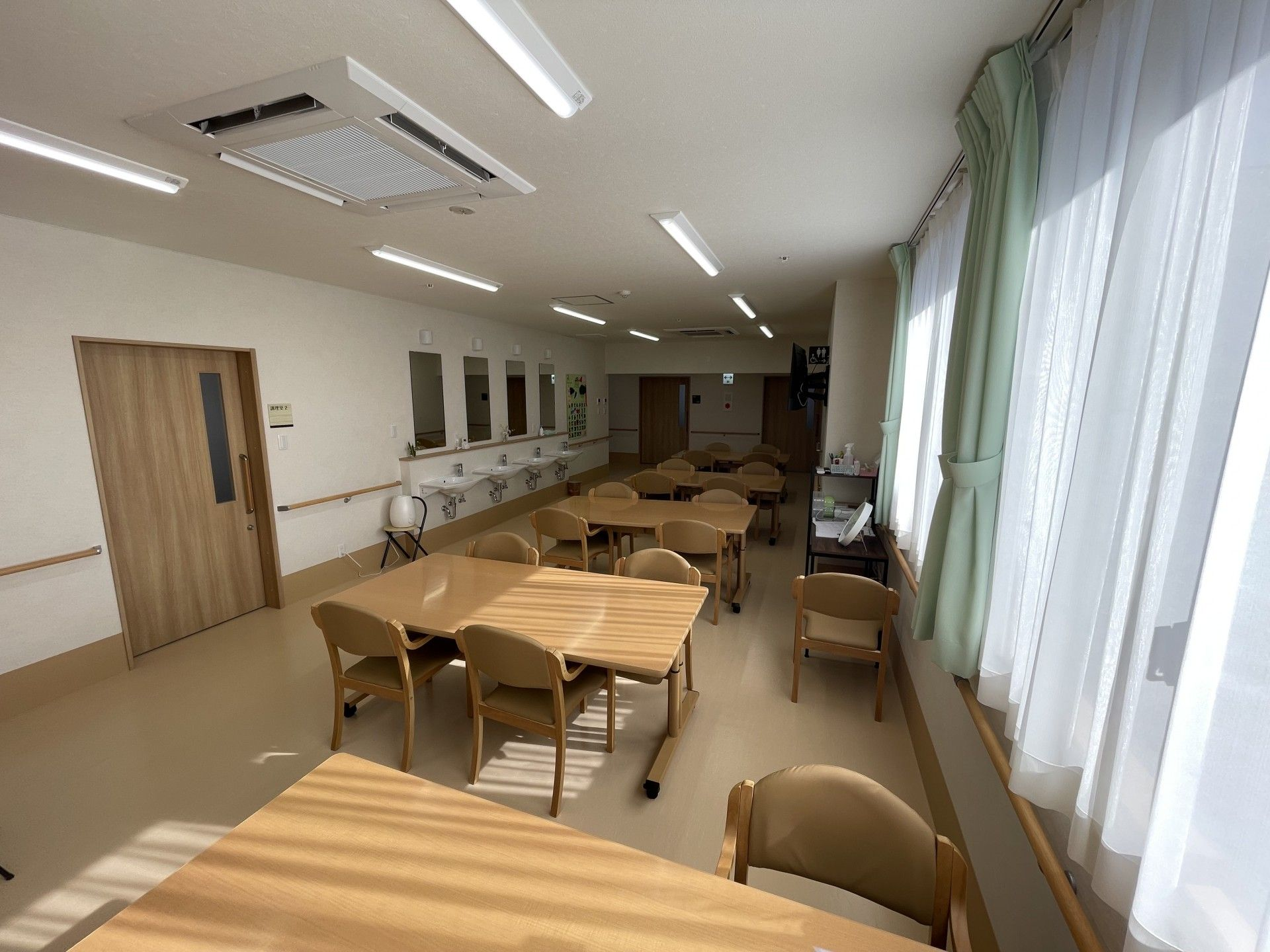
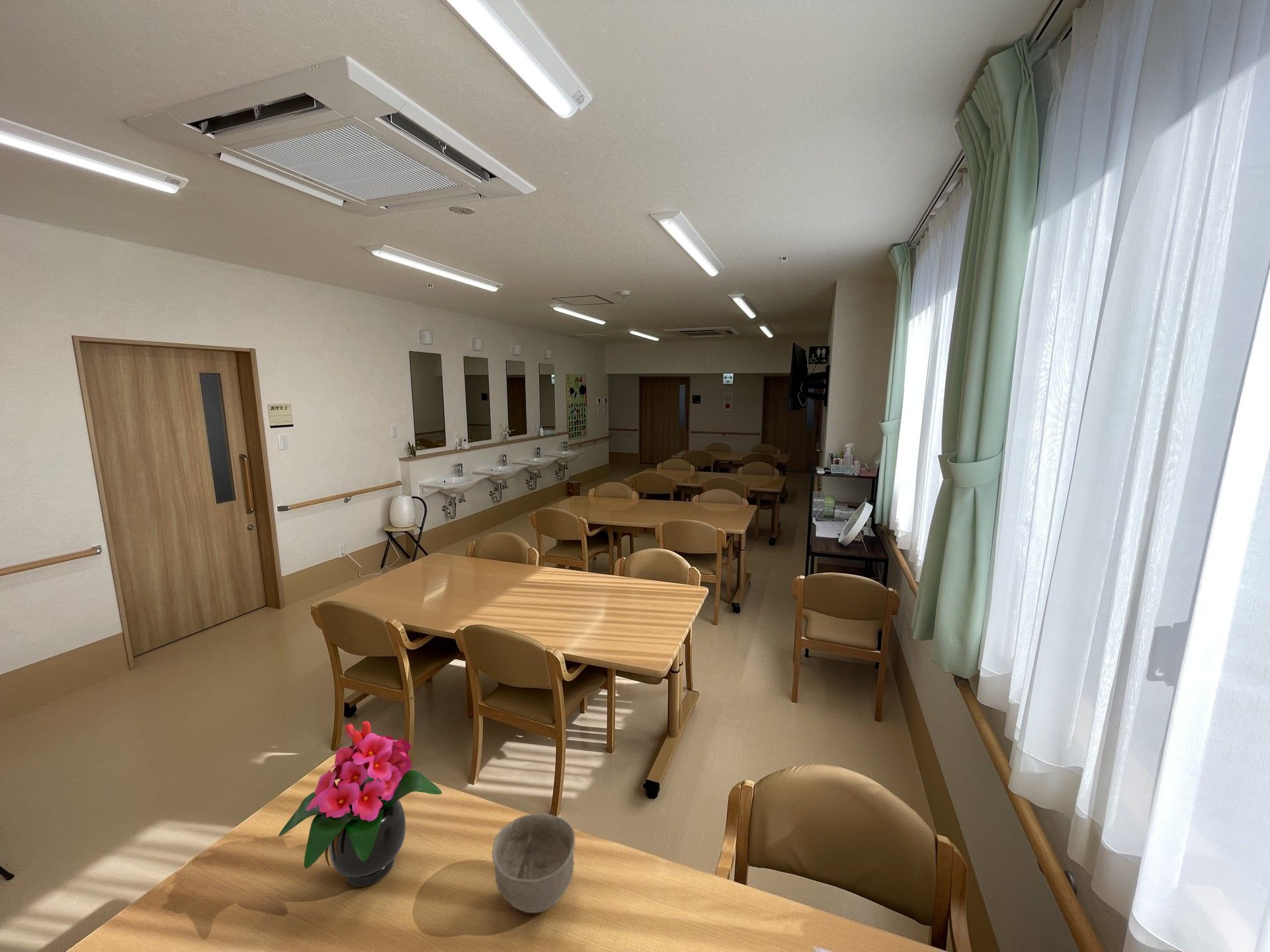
+ bowl (535, 868)
+ potted flower (359, 811)
